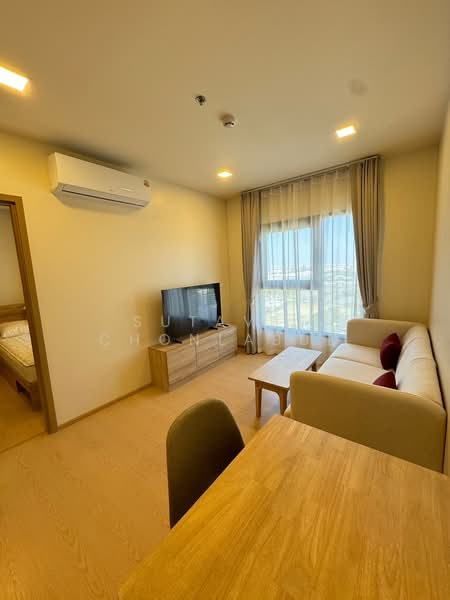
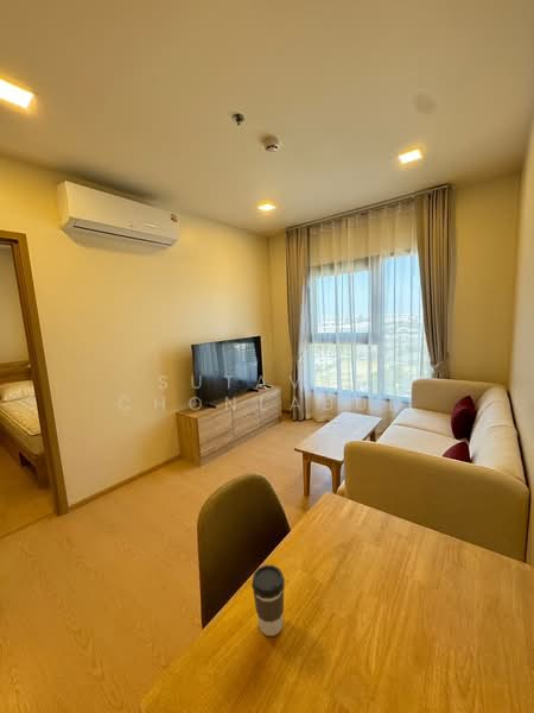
+ coffee cup (269, 600)
